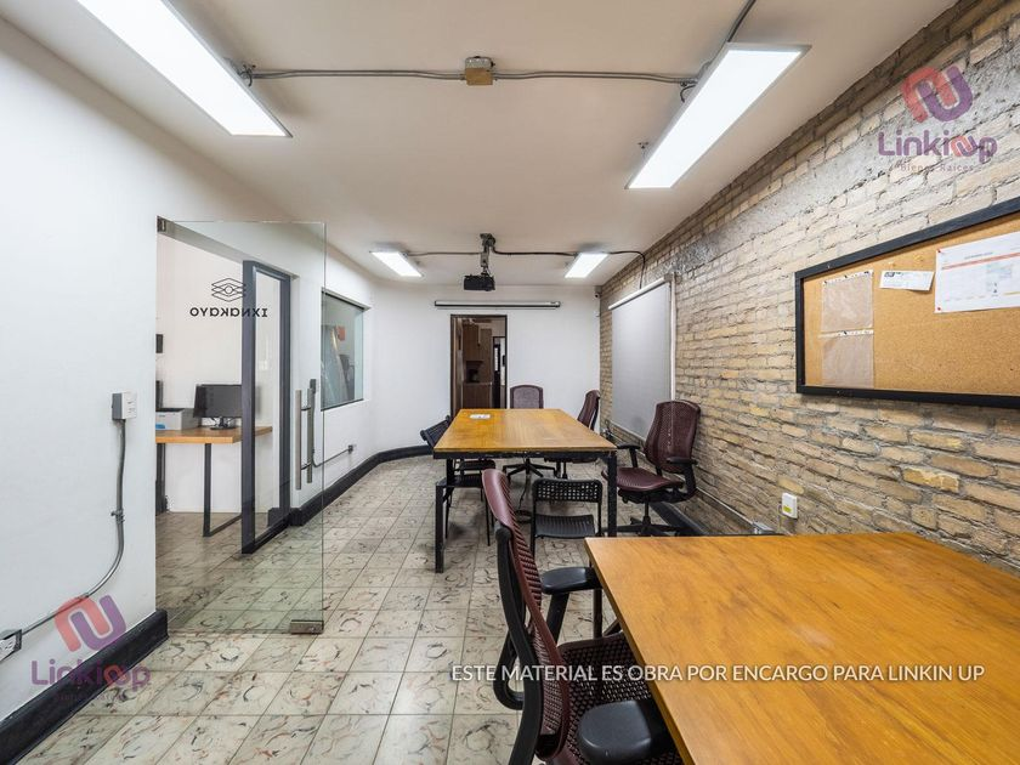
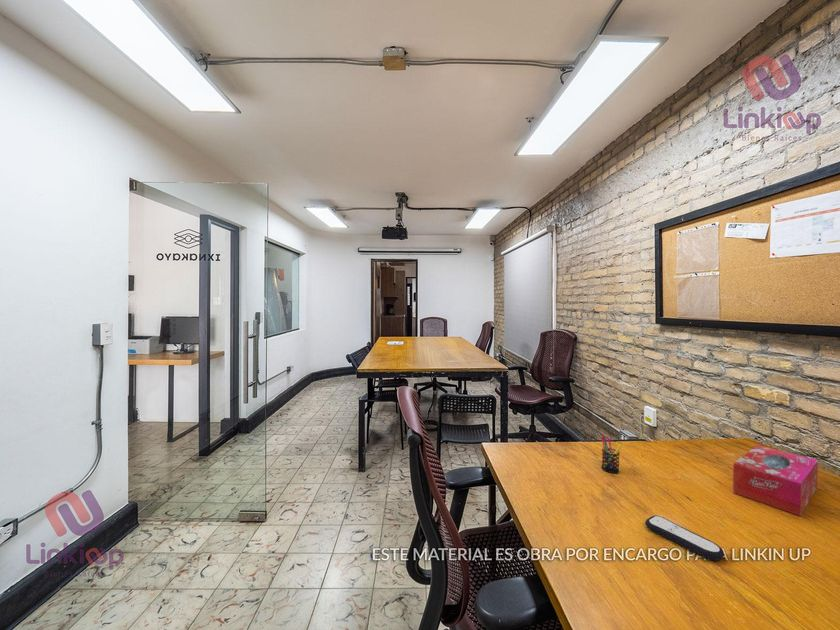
+ remote control (682, 536)
+ pen holder (608, 453)
+ tissue box (775, 476)
